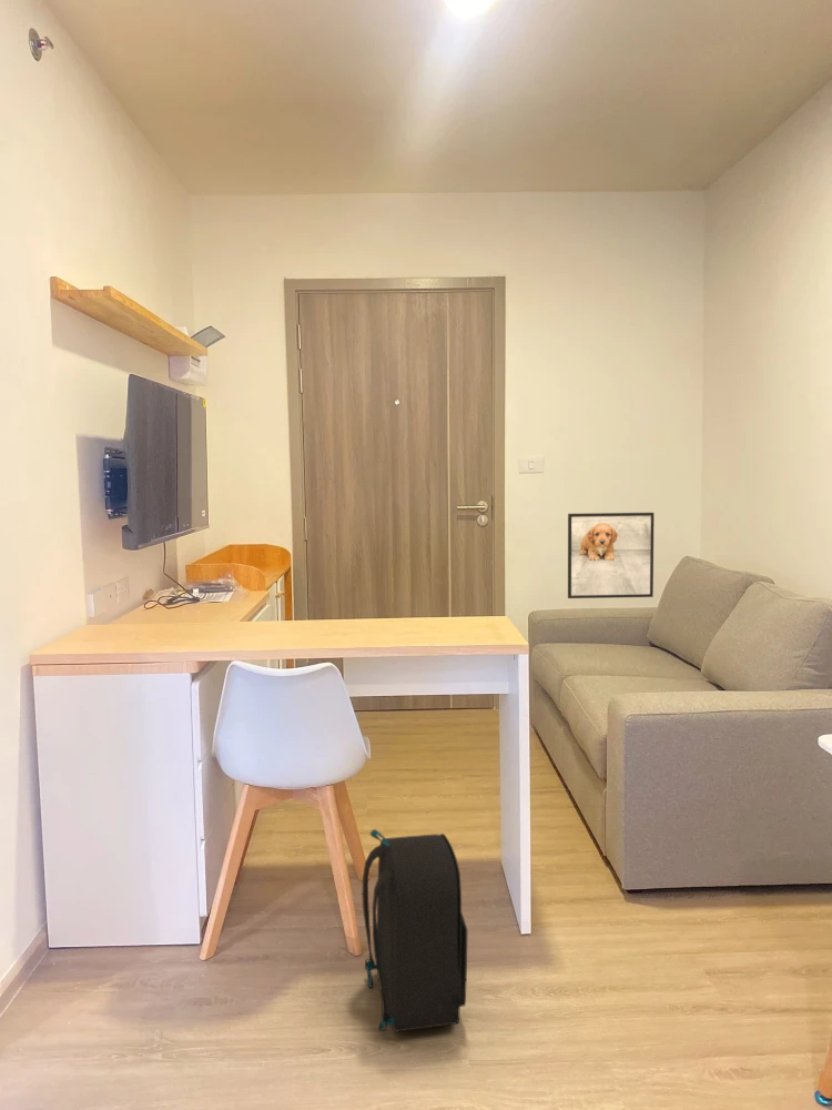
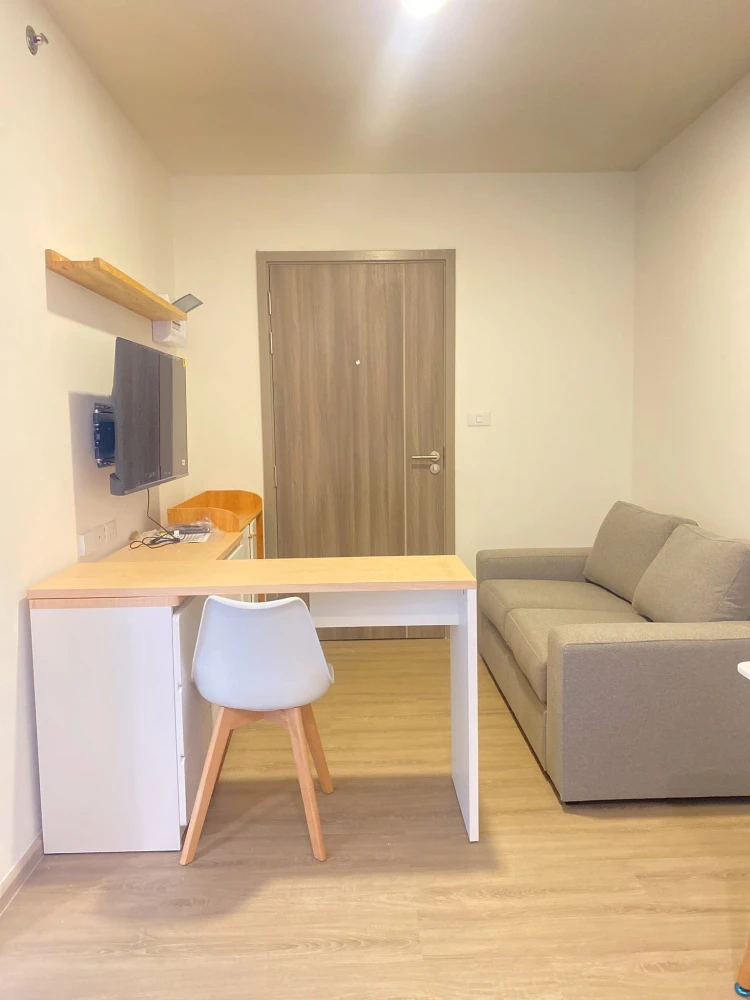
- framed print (610, 555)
- backpack (413, 915)
